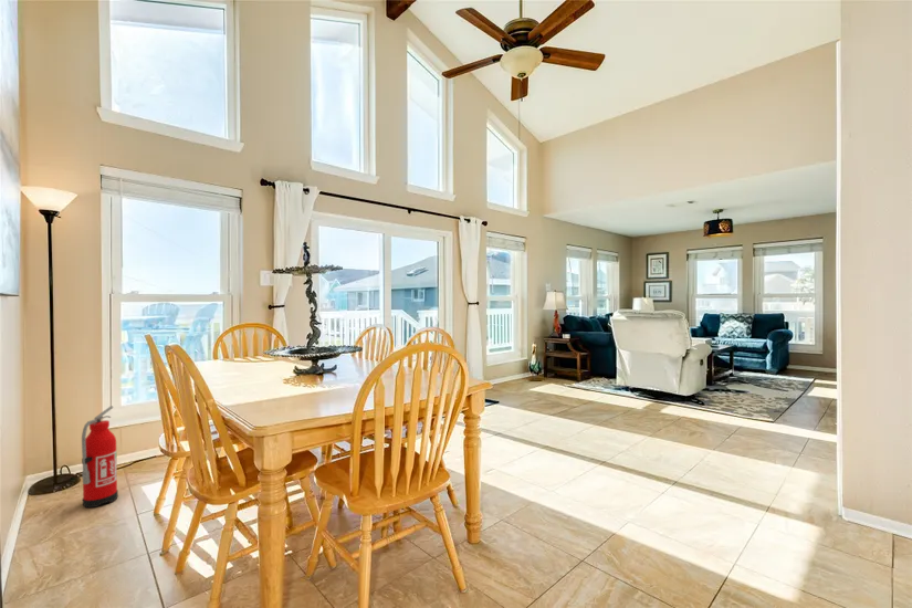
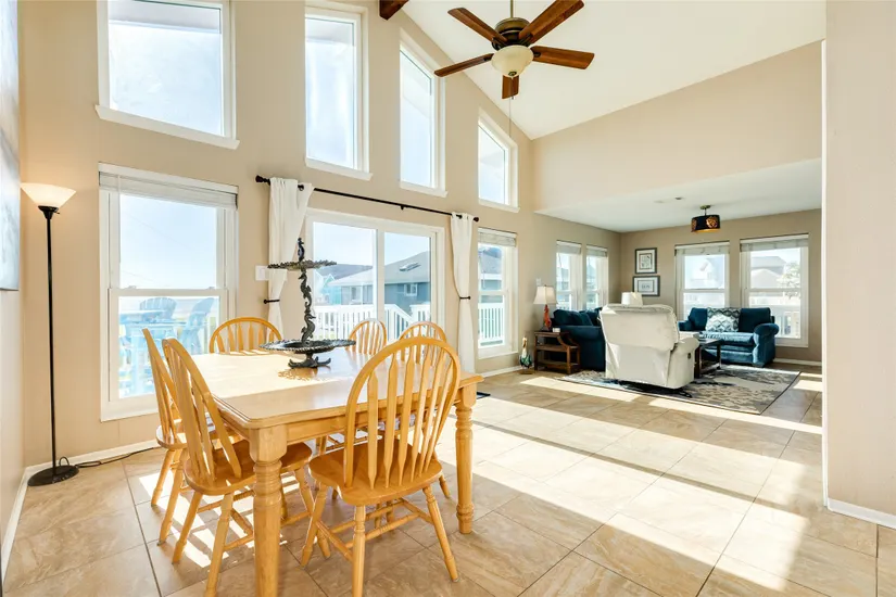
- fire extinguisher (97, 455)
